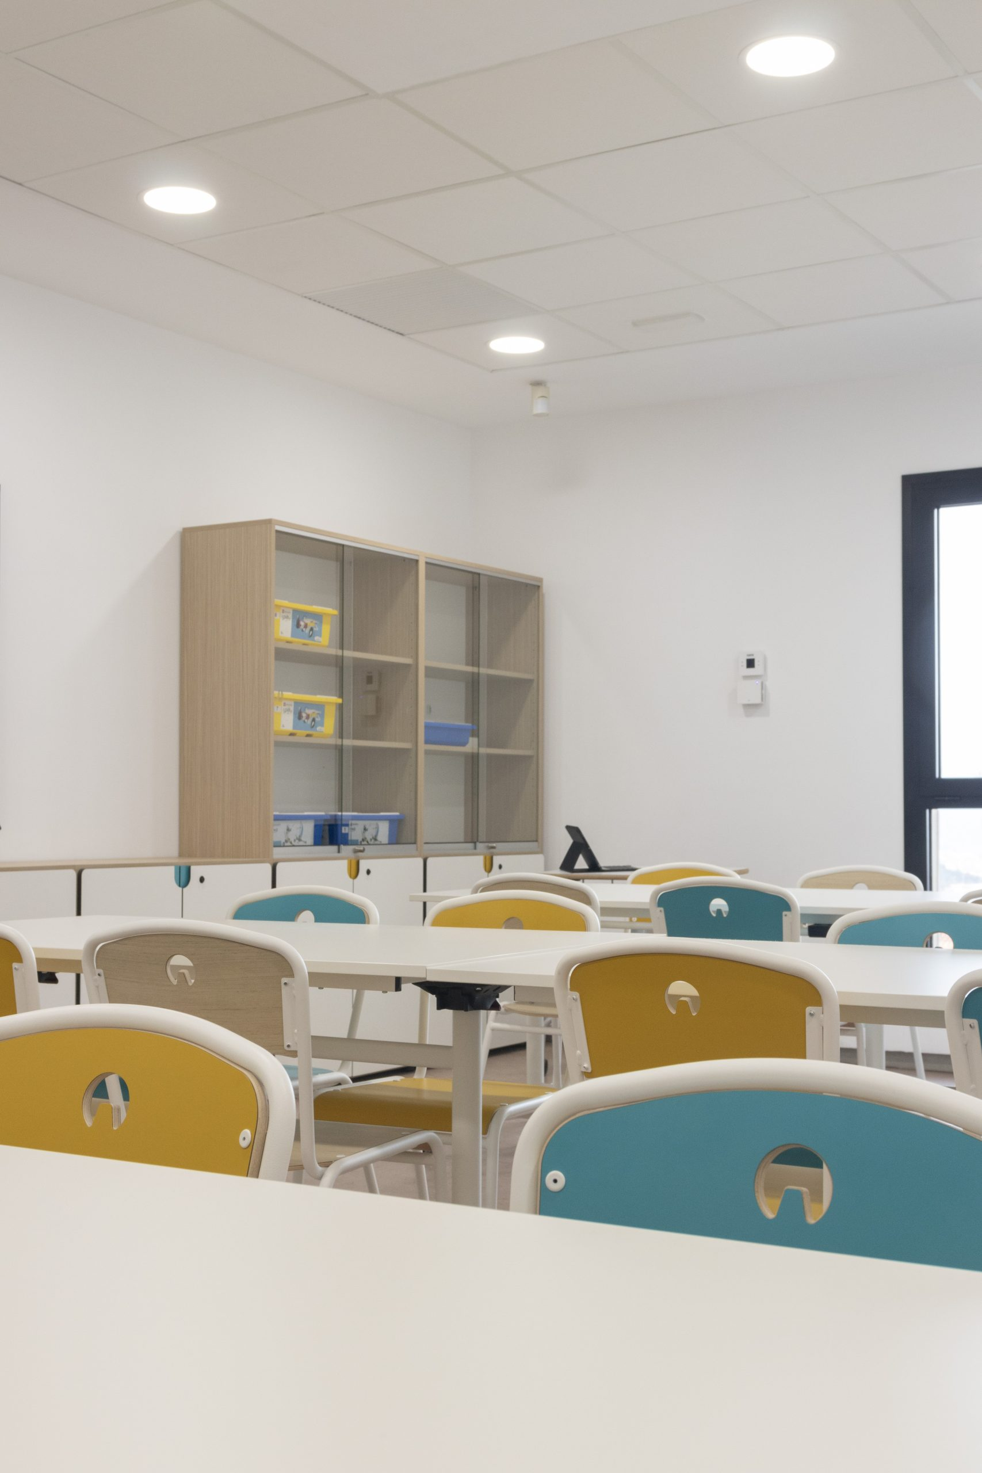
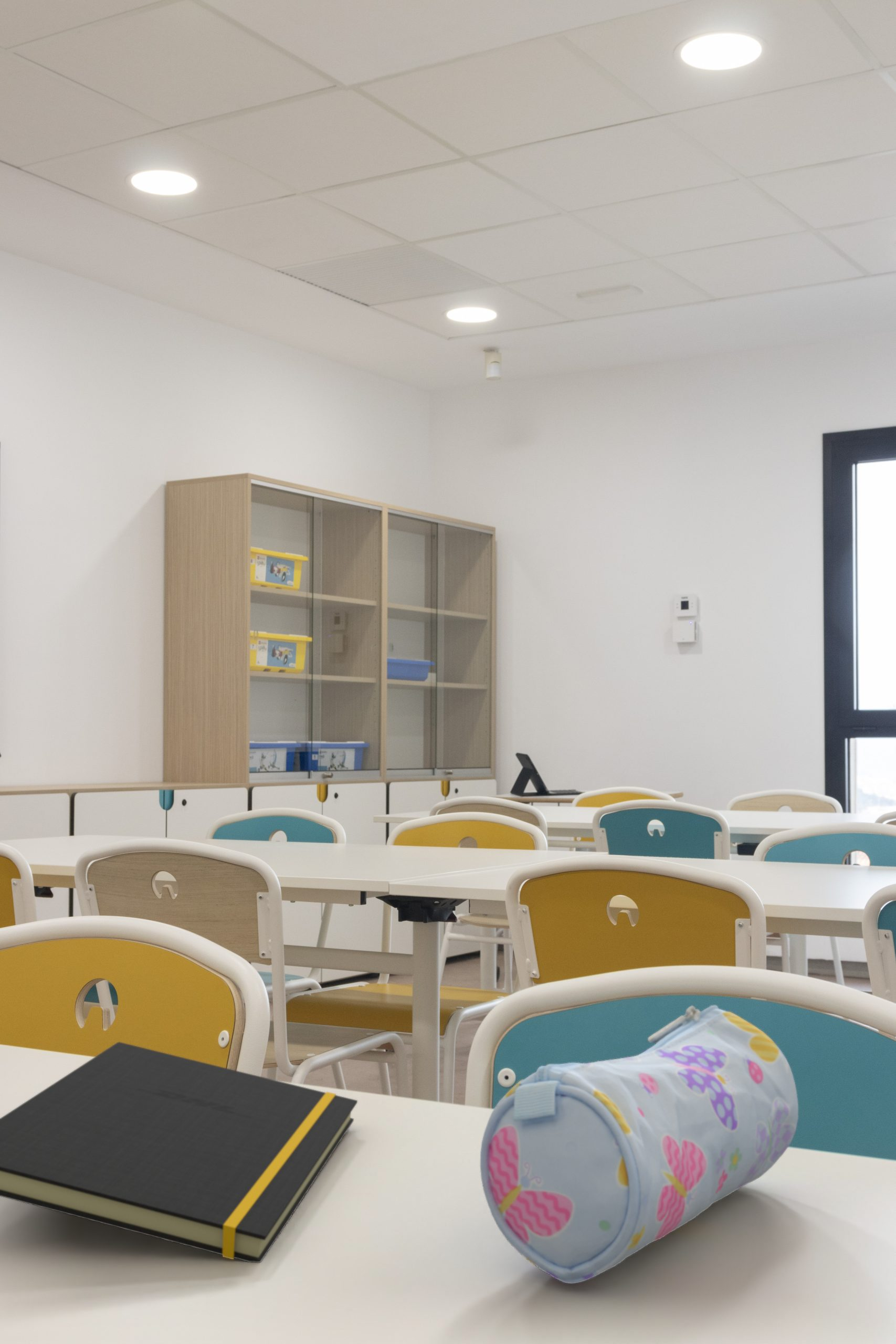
+ notepad (177, 1135)
+ pencil case (652, 1128)
